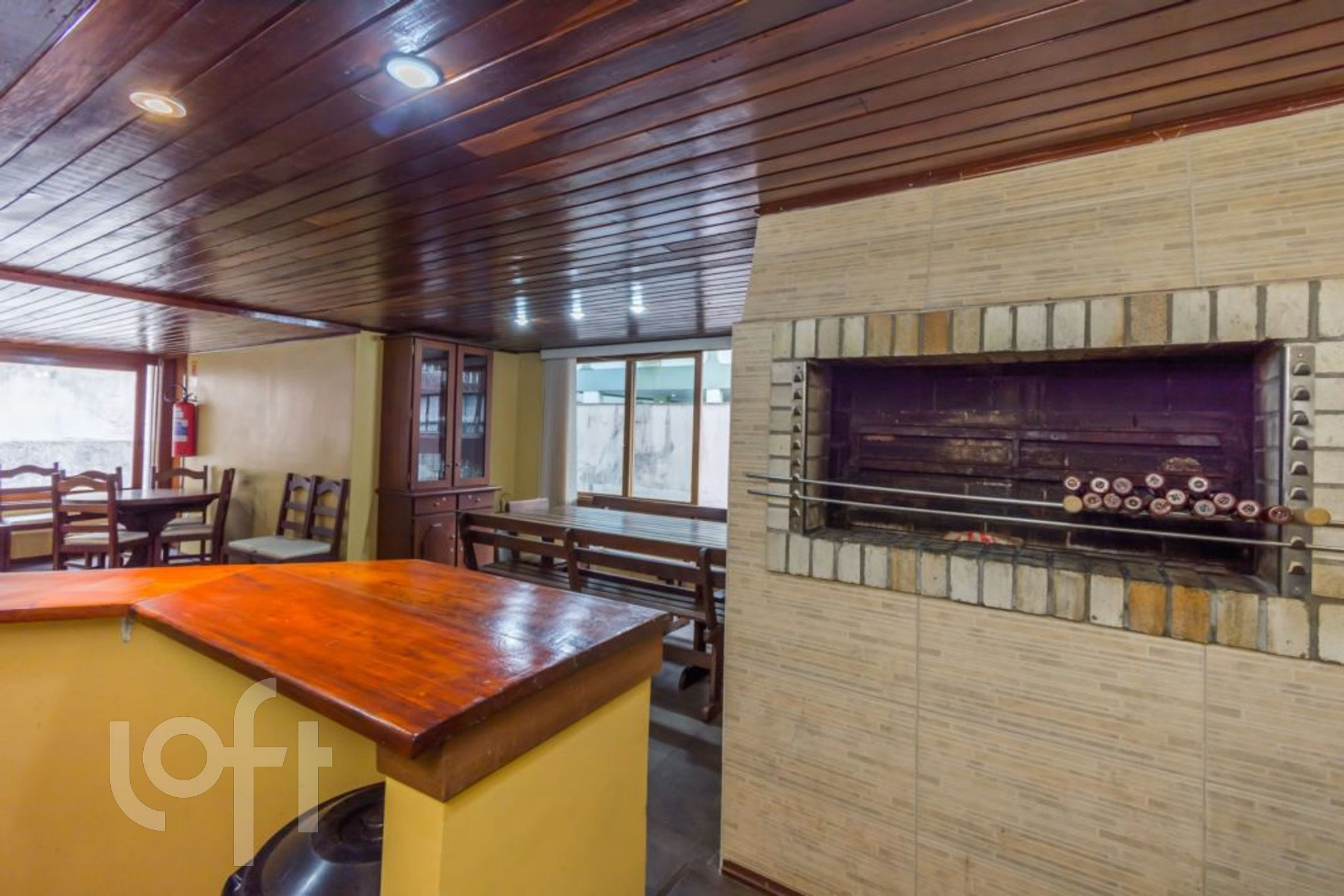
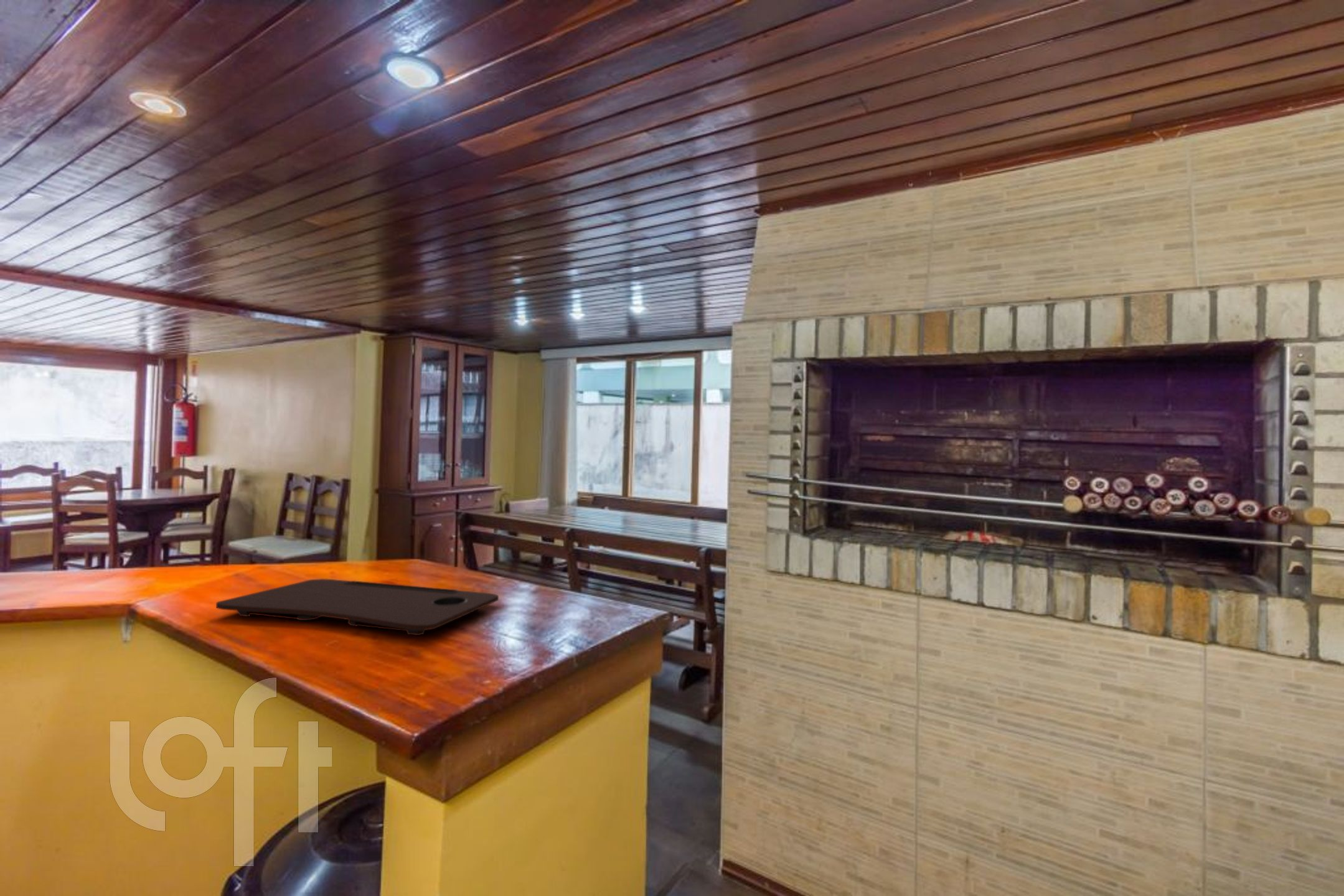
+ cutting board (364, 604)
